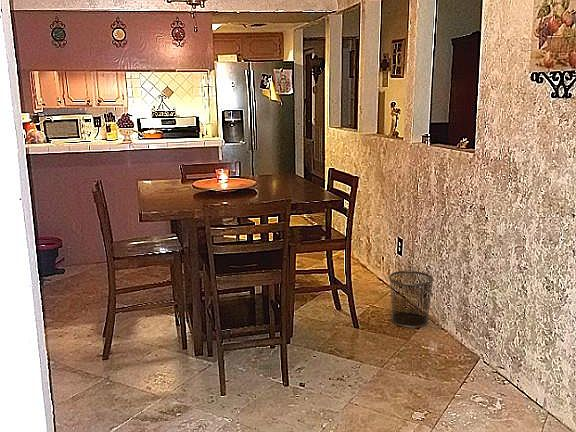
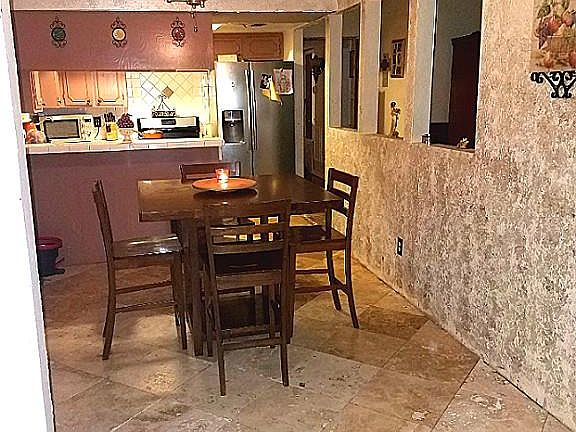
- waste bin (410, 299)
